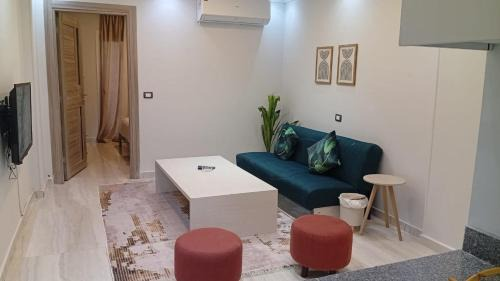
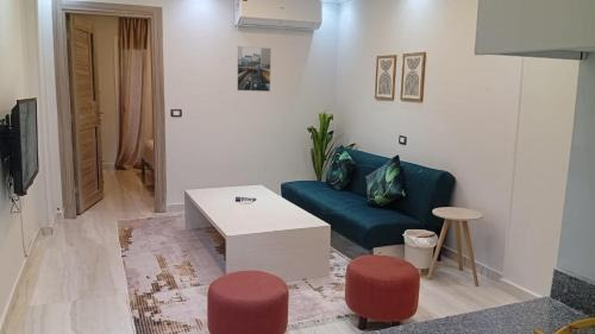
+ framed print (253, 69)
